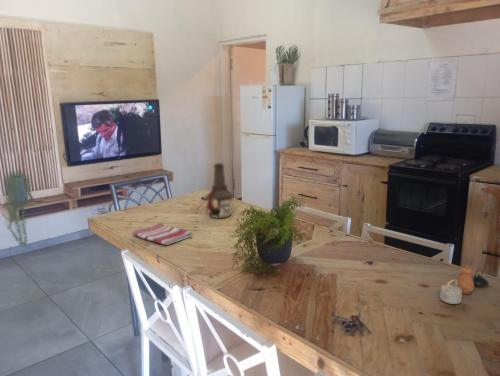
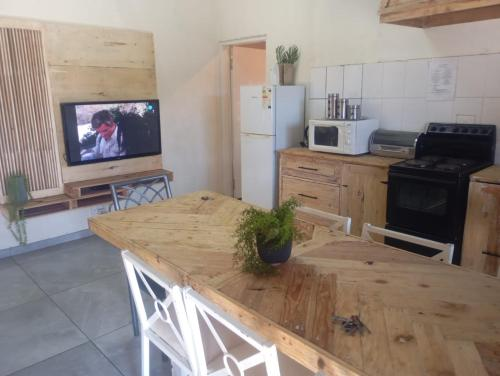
- bottle (218, 190)
- dish towel (162, 233)
- teapot (464, 279)
